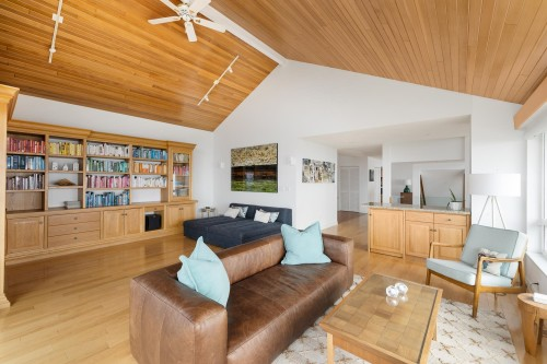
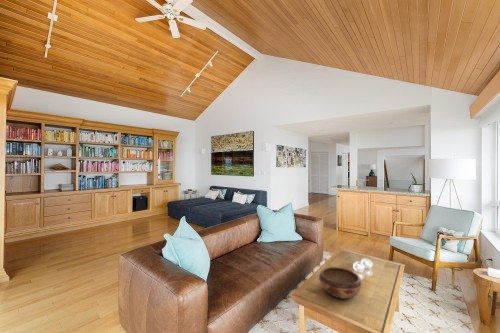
+ decorative bowl (339, 283)
